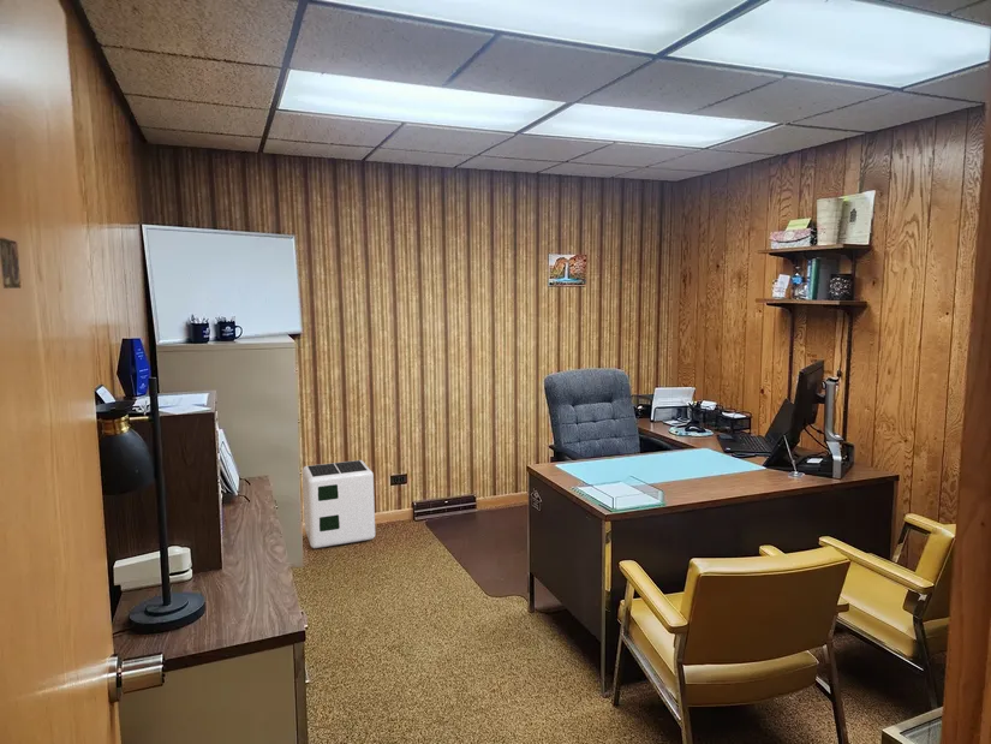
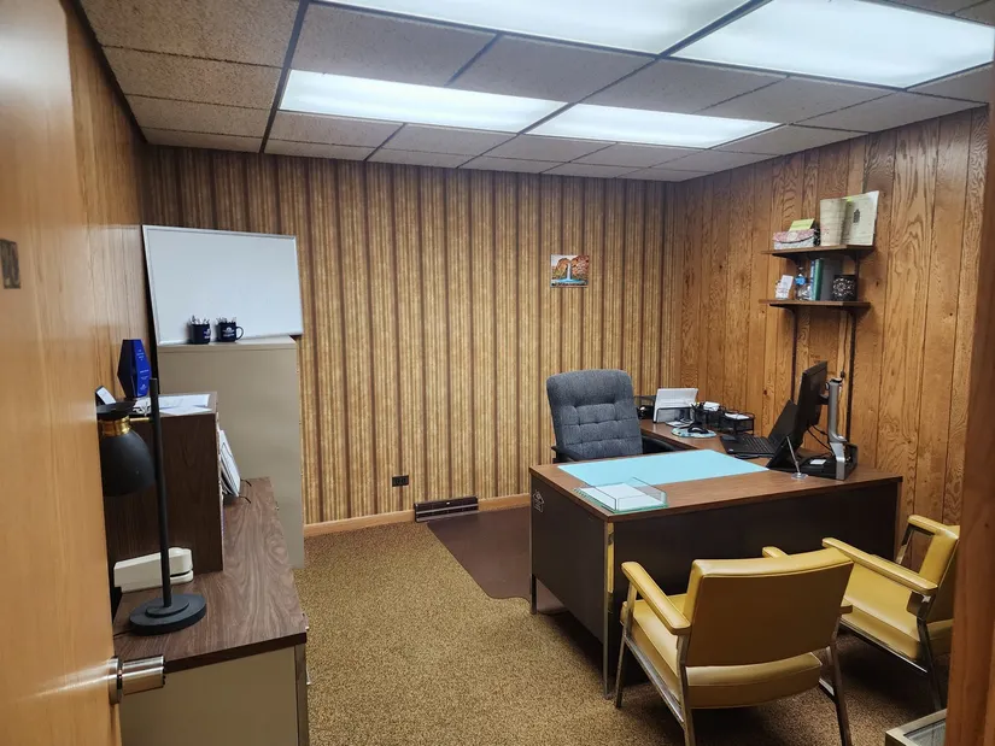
- air purifier (338, 502)
